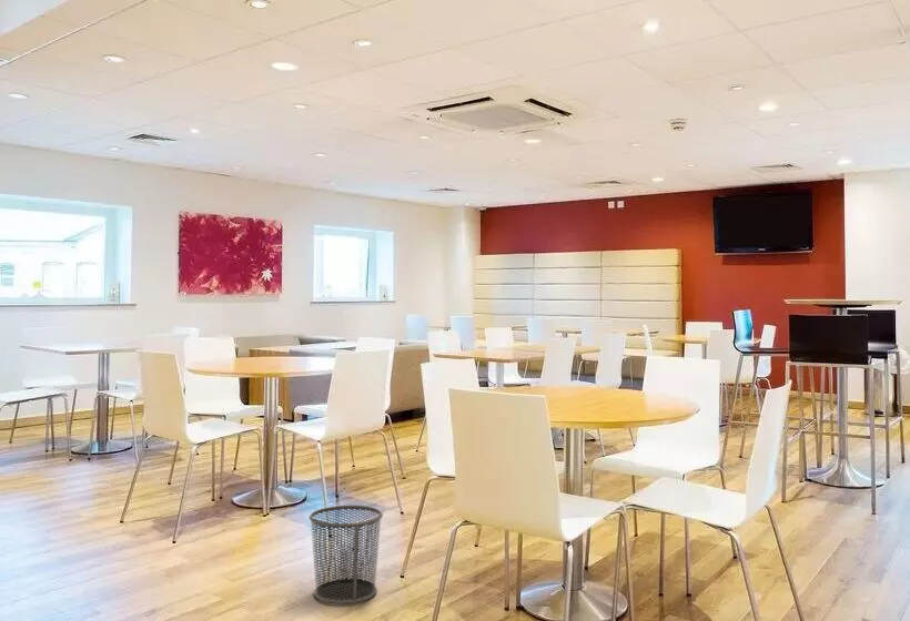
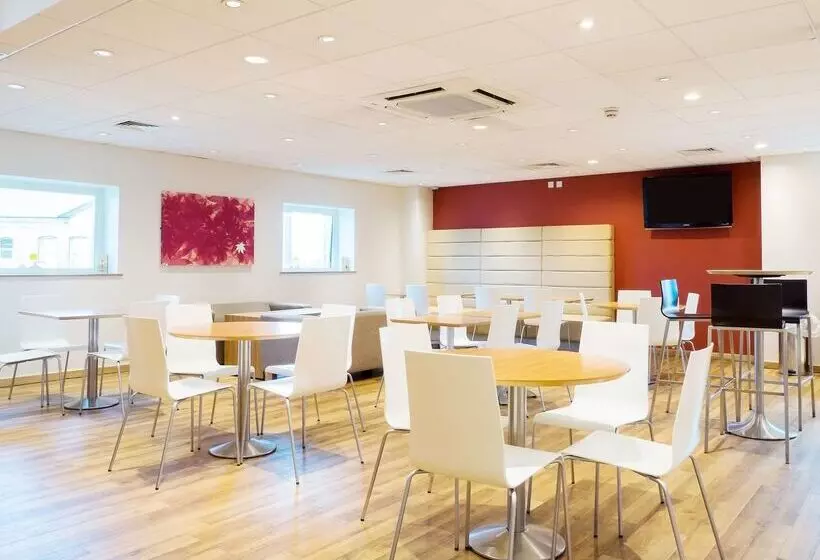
- waste bin (345, 552)
